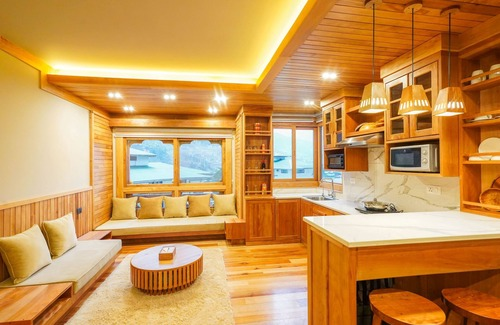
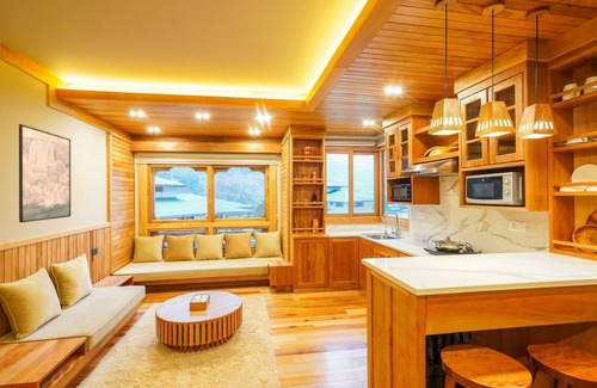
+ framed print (48, 175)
